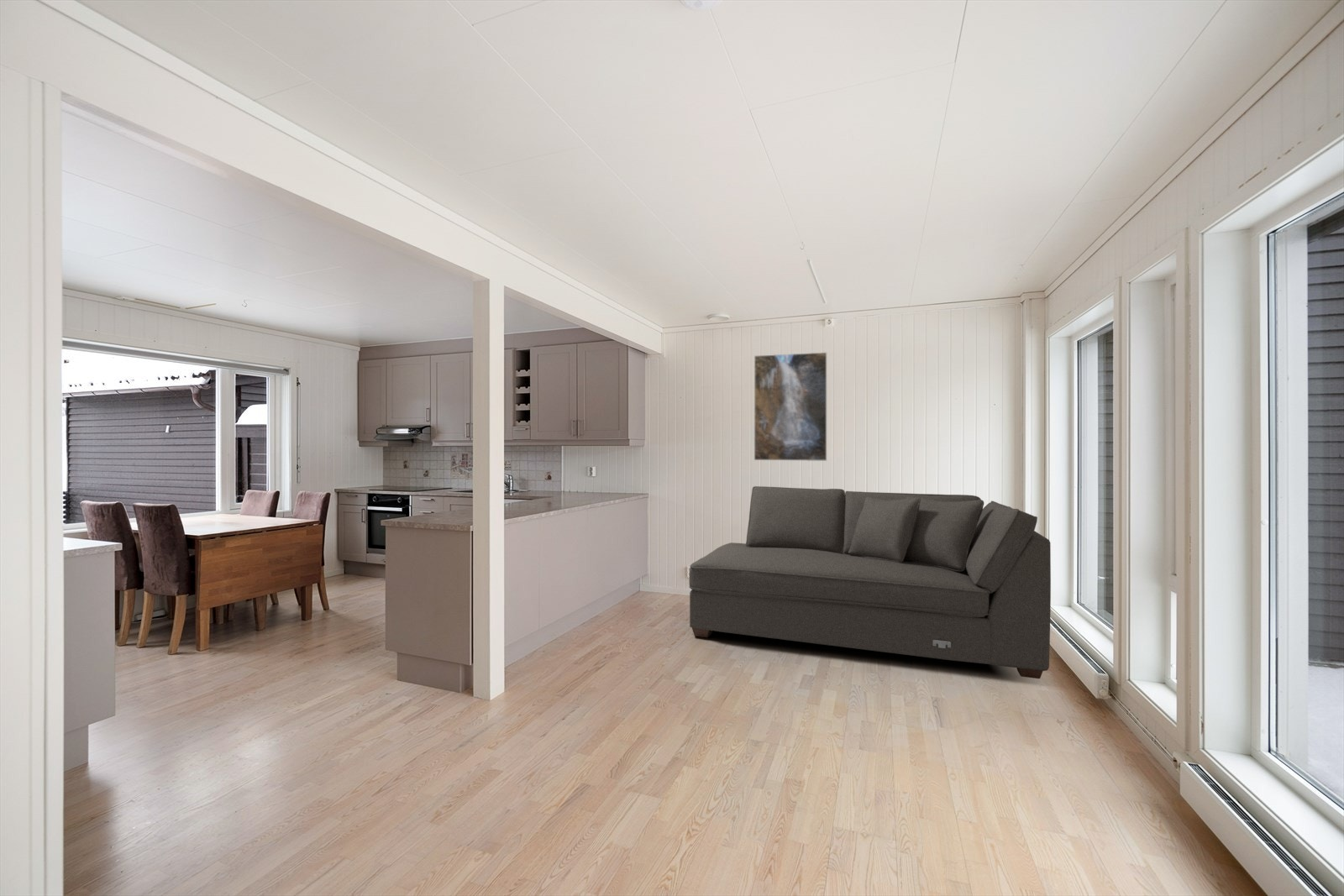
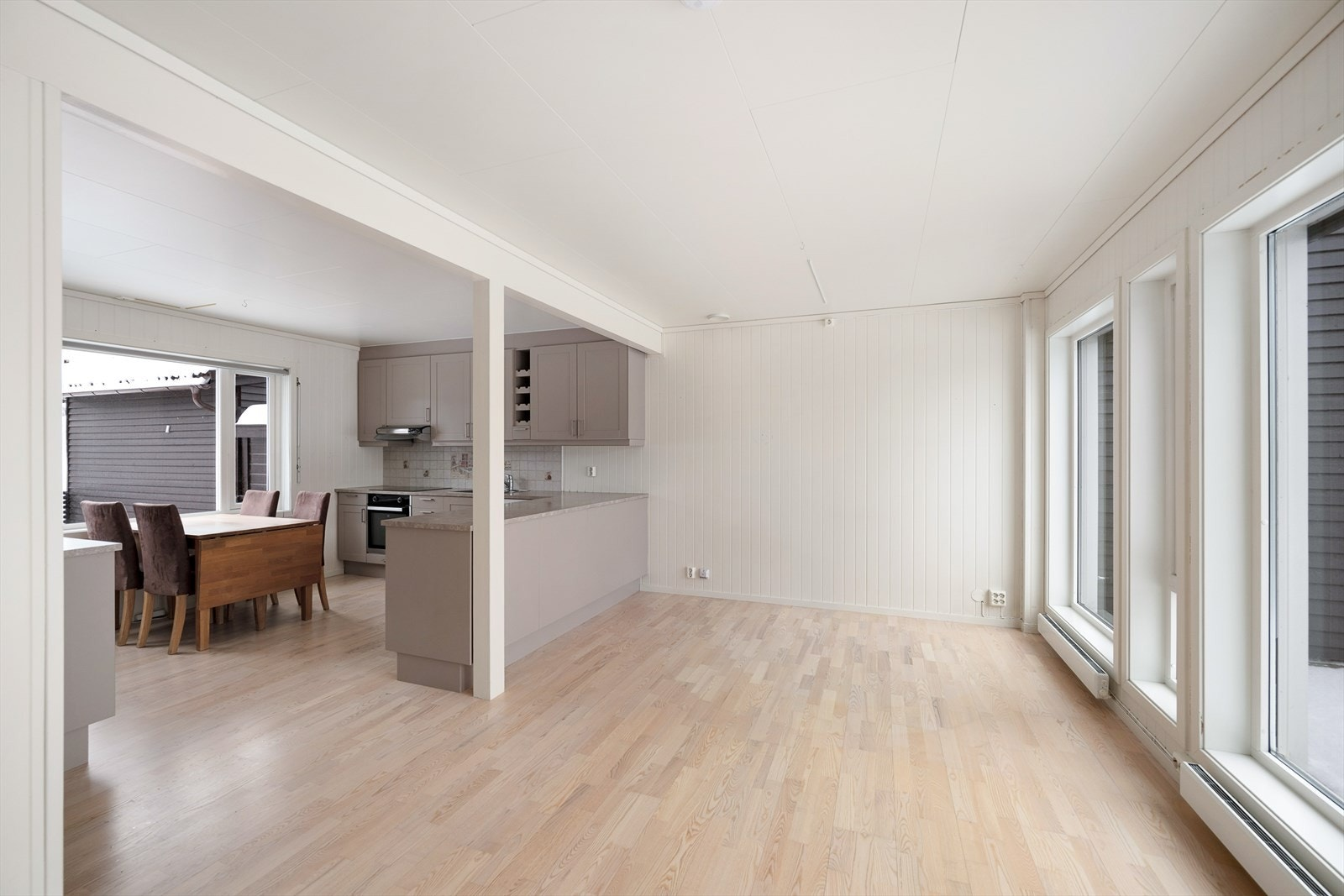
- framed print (790, 407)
- sofa (854, 563)
